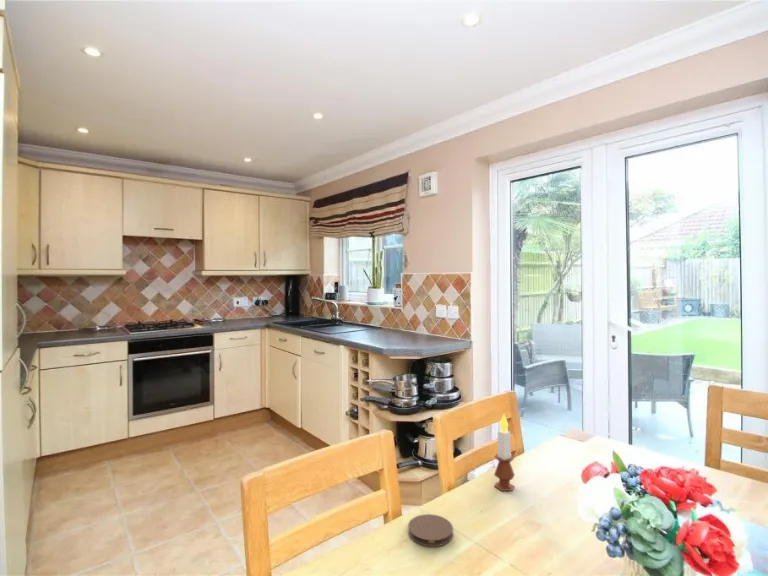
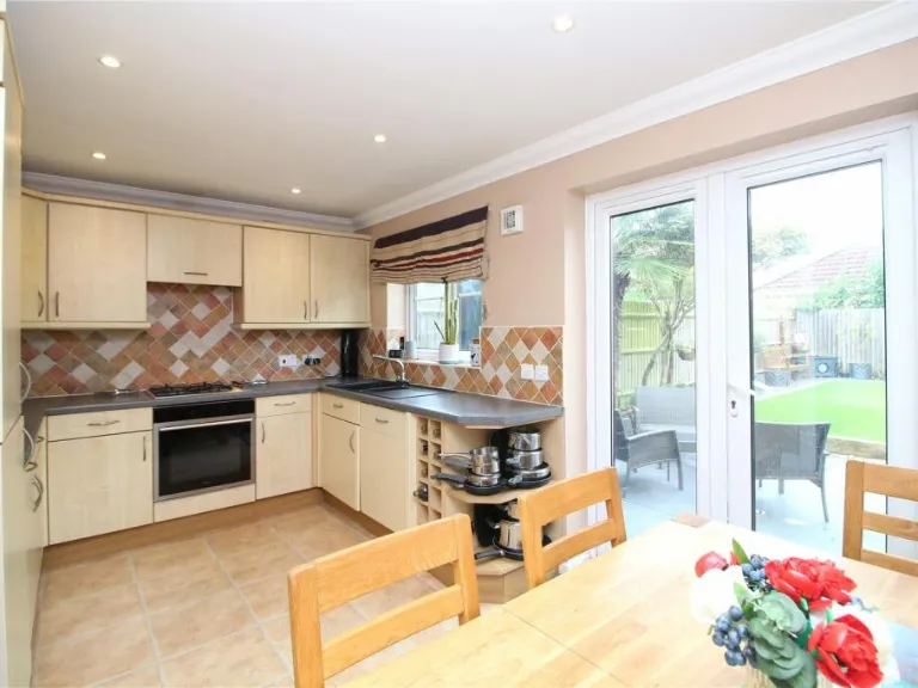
- coaster (430, 529)
- candle (504, 449)
